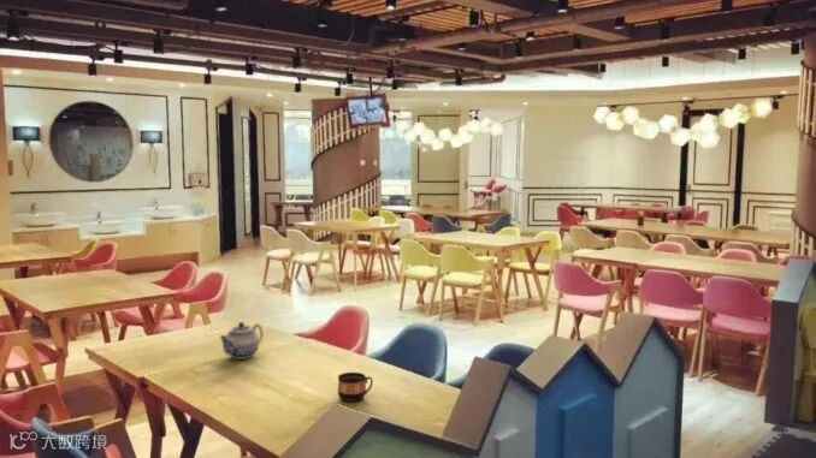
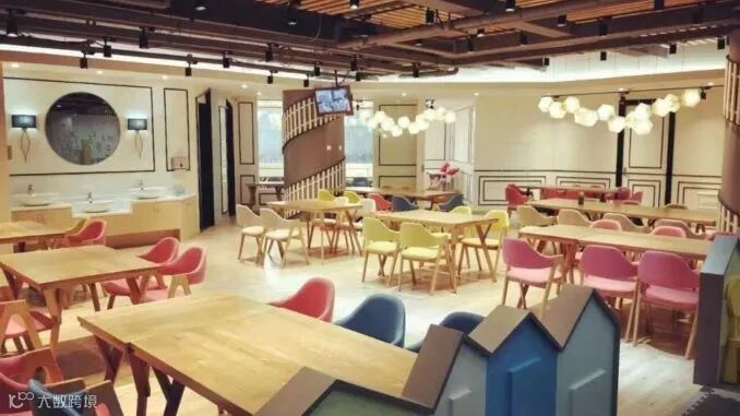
- teapot (242, 339)
- cup (353, 387)
